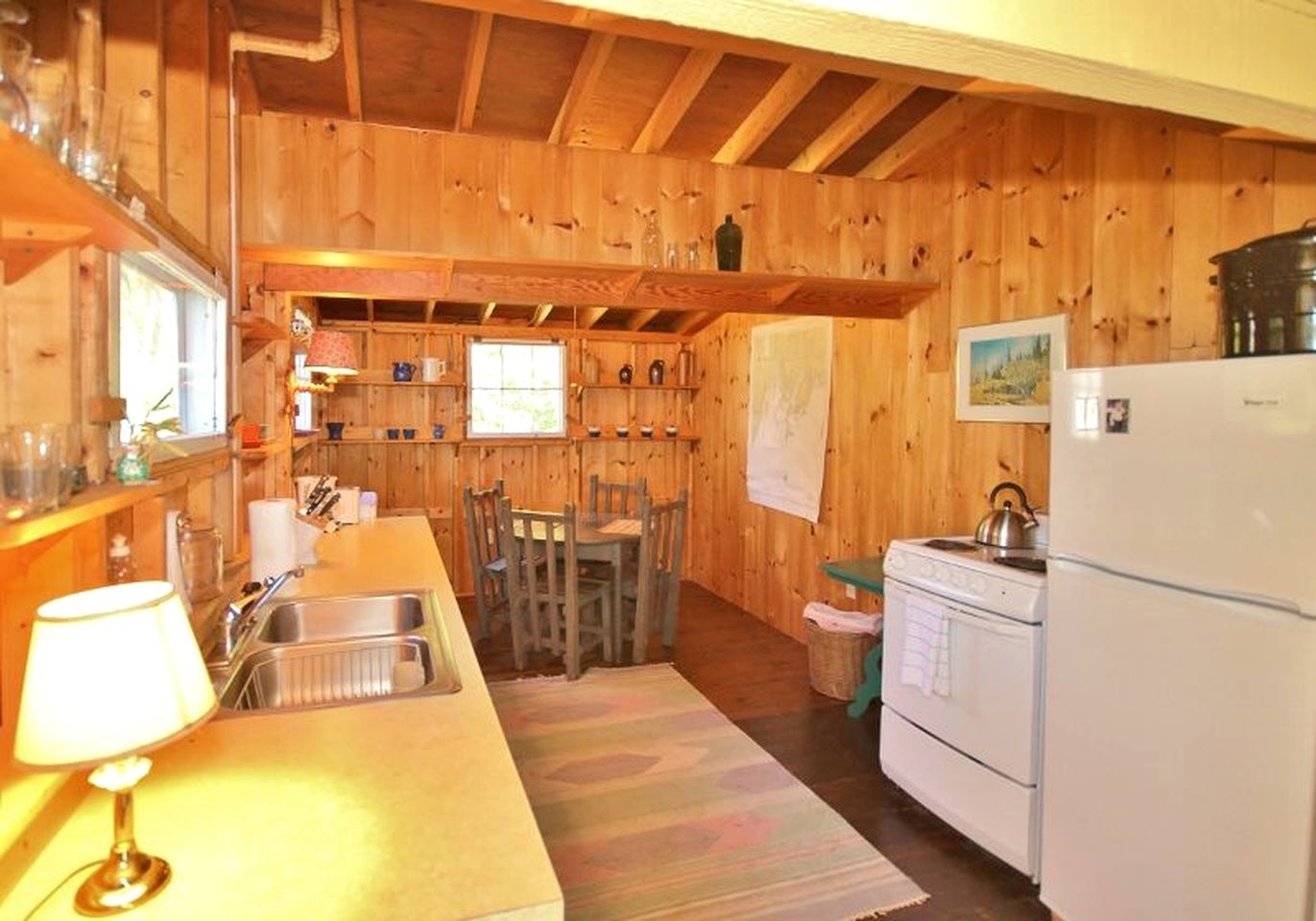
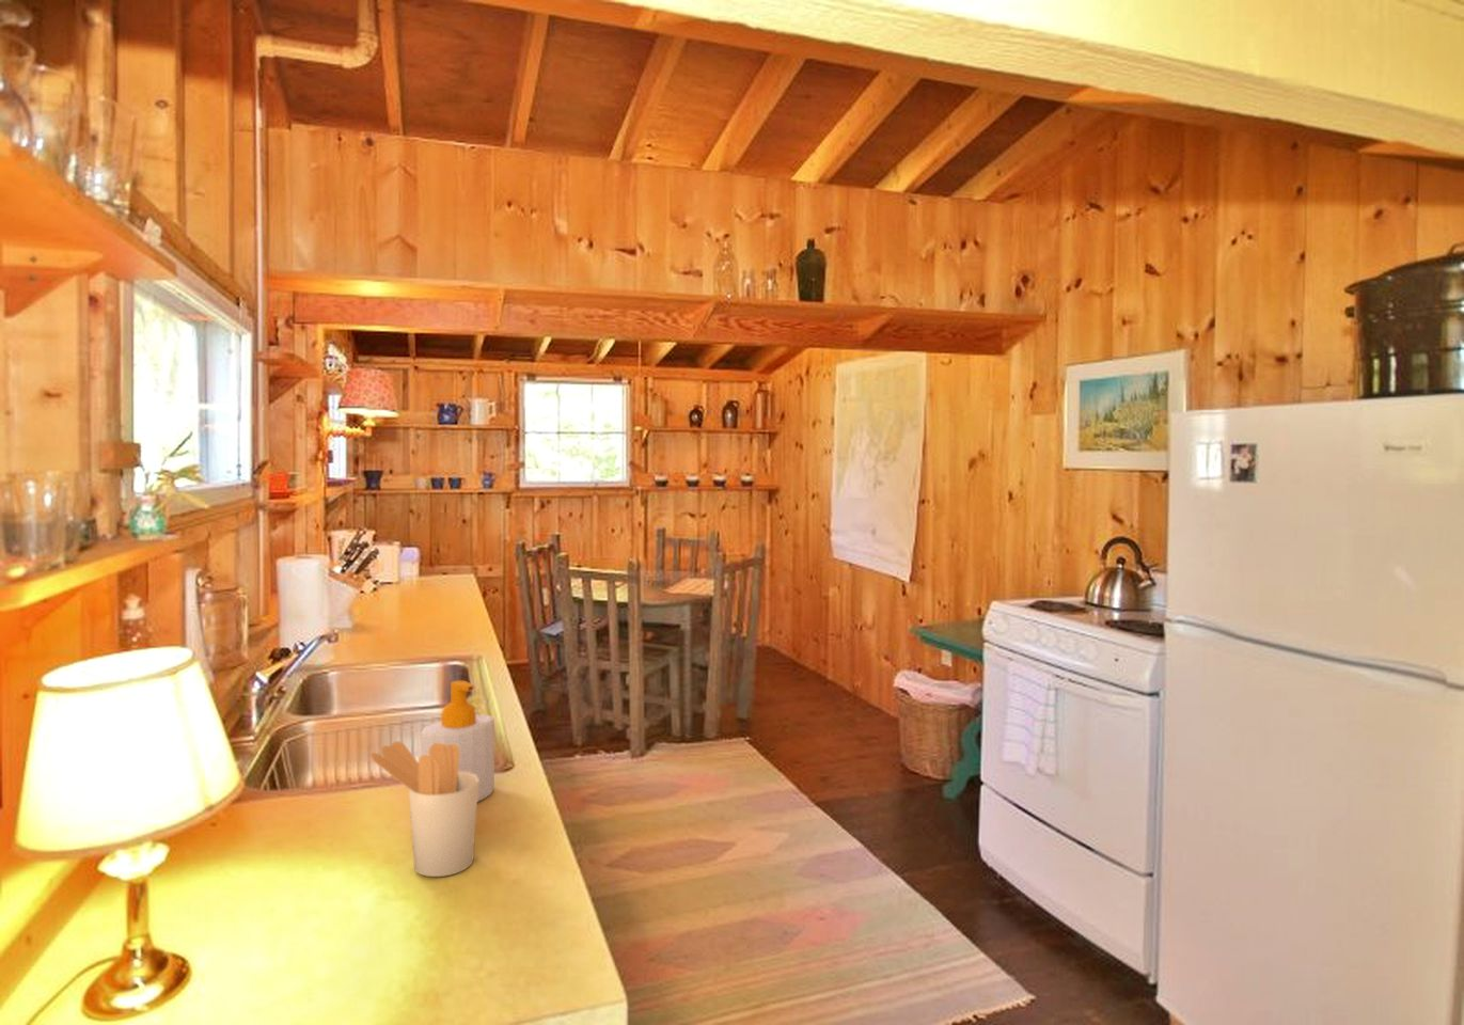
+ utensil holder (426, 802)
+ soap bottle (458, 741)
